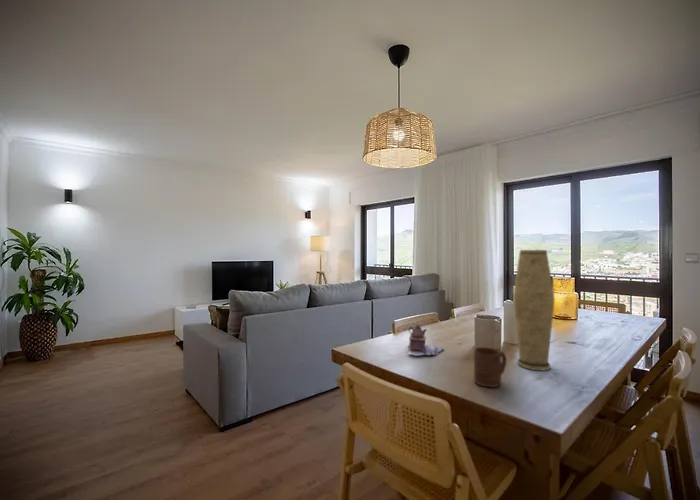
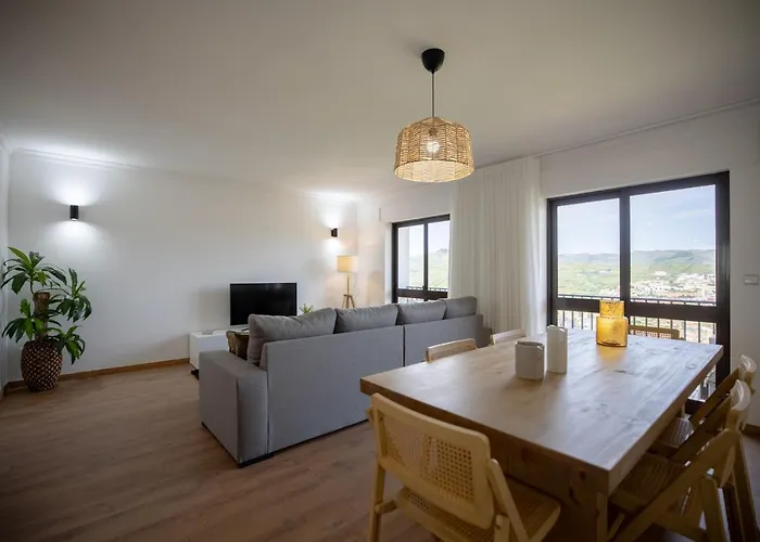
- teapot (419, 338)
- vase (533, 307)
- cup (489, 366)
